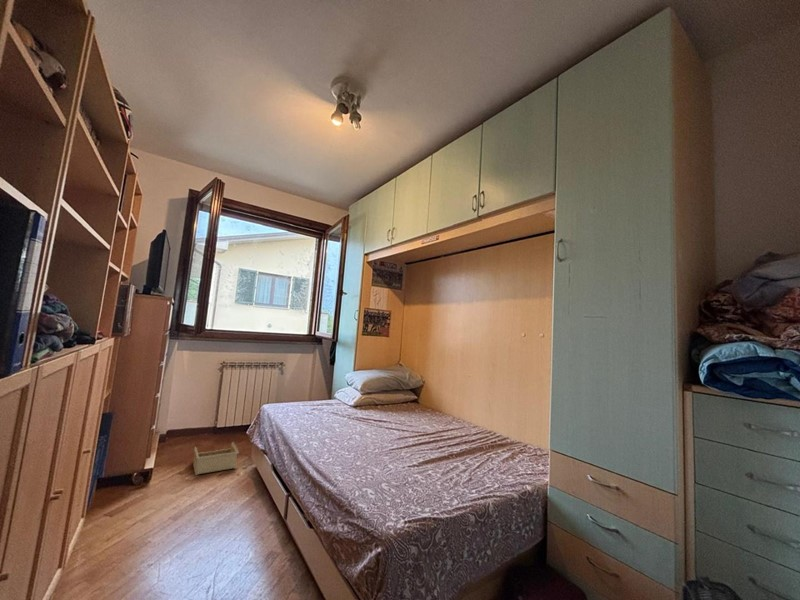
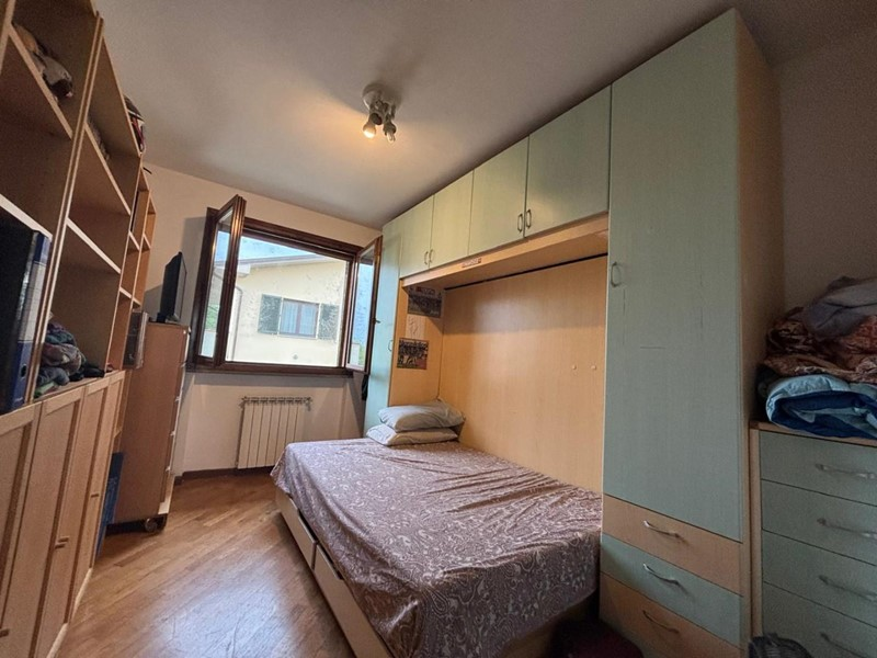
- storage bin (215, 456)
